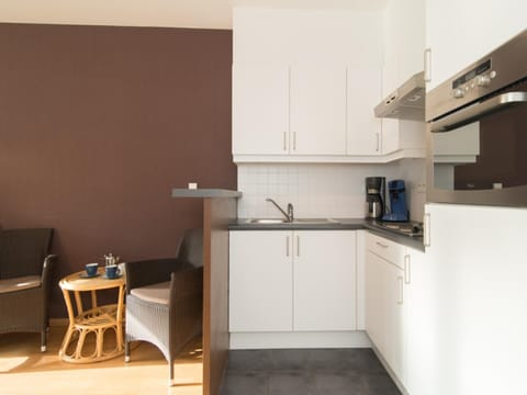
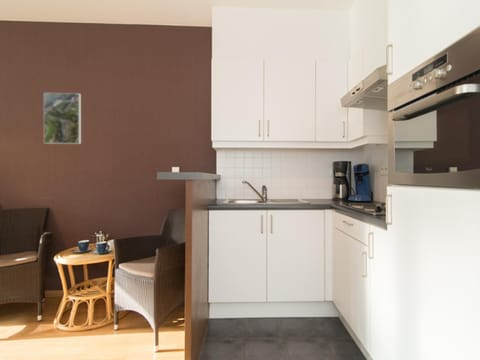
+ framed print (62, 118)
